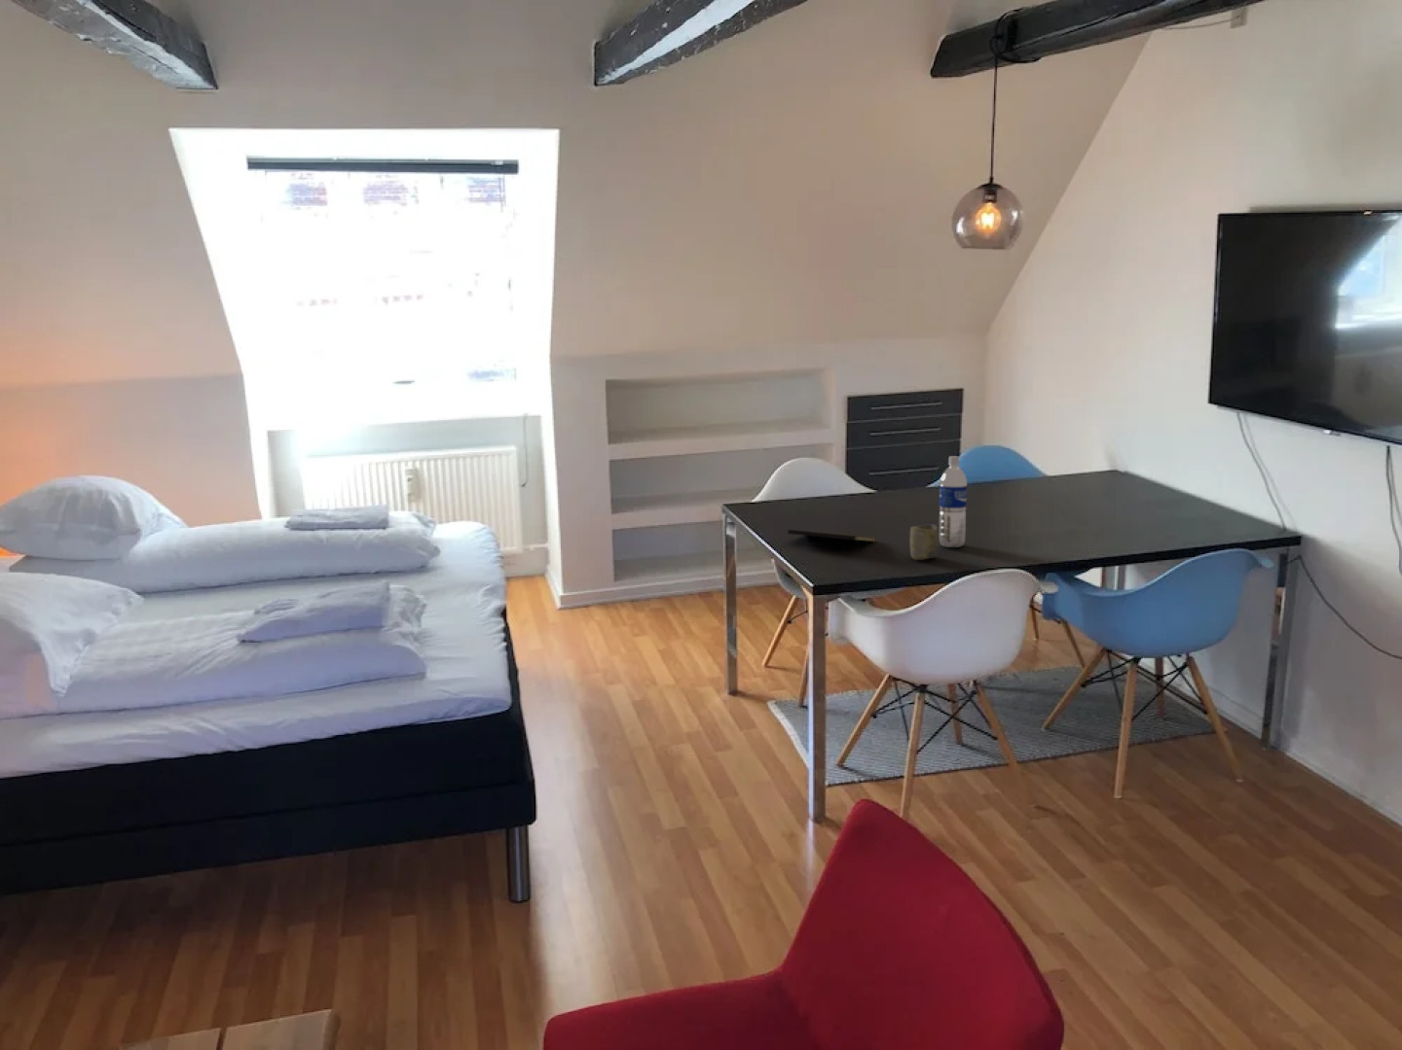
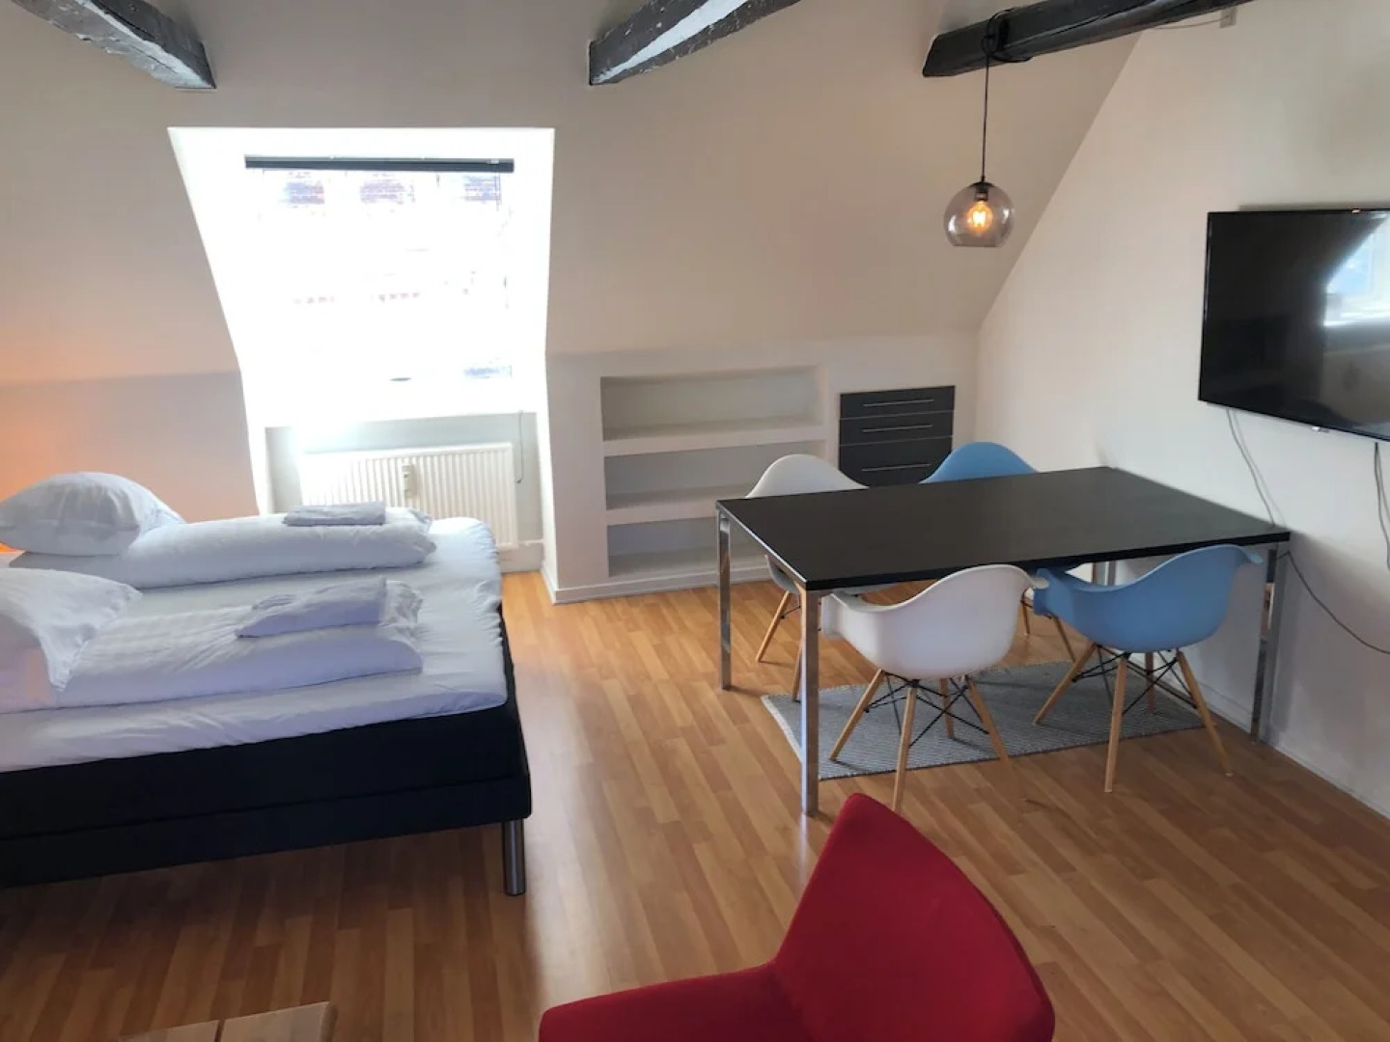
- notepad (831, 535)
- cup (923, 542)
- water bottle (953, 501)
